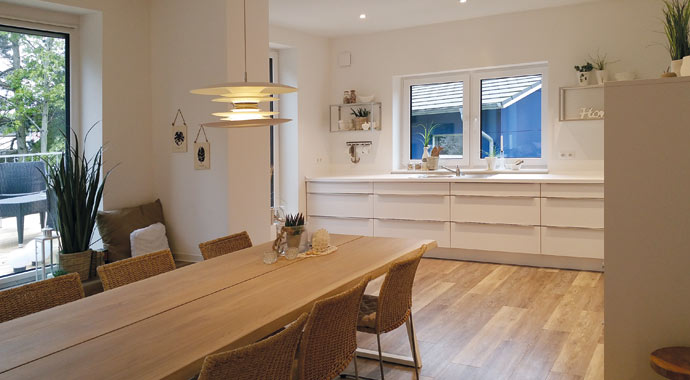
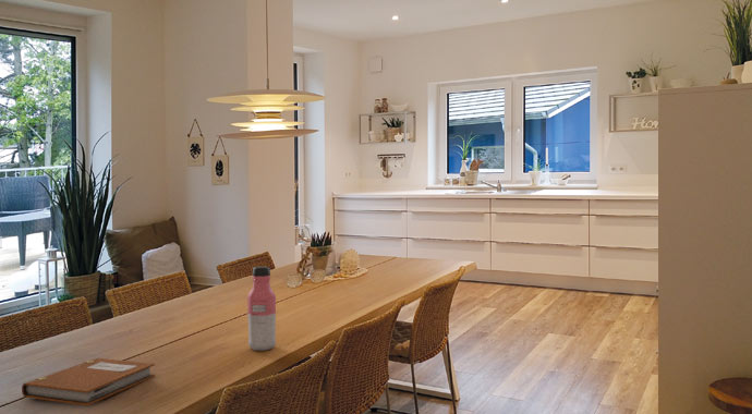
+ notebook (93, 378)
+ water bottle (262, 307)
